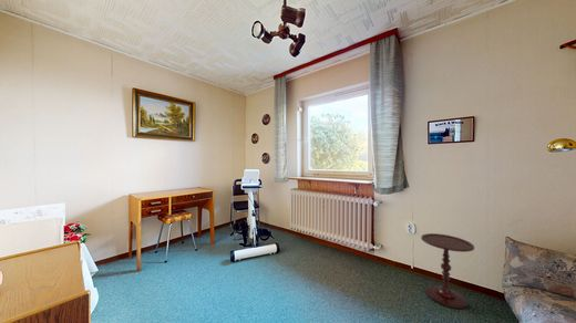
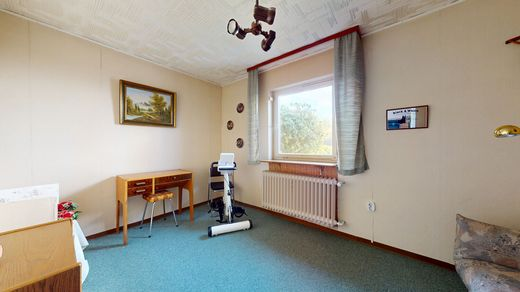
- side table (445, 269)
